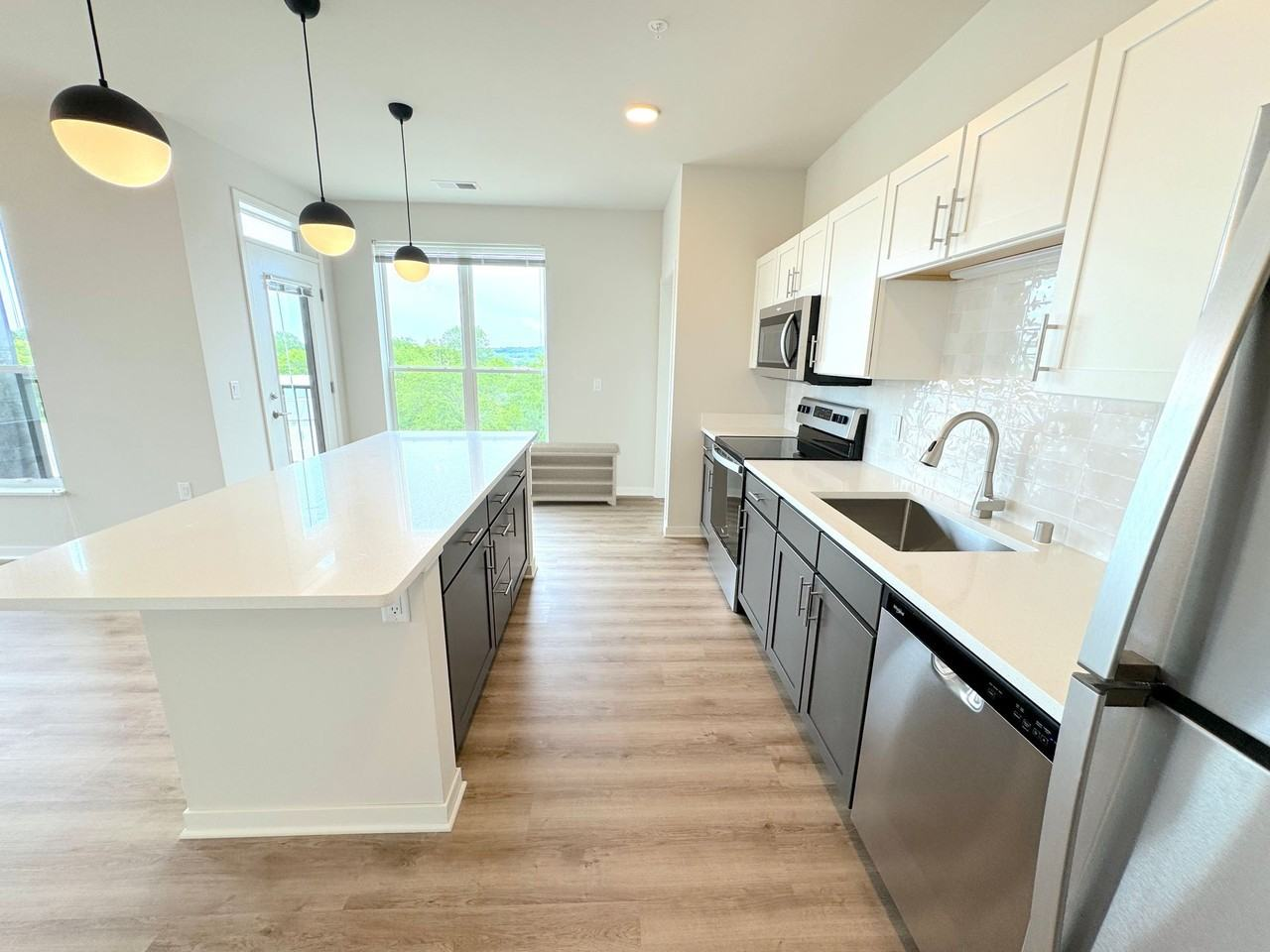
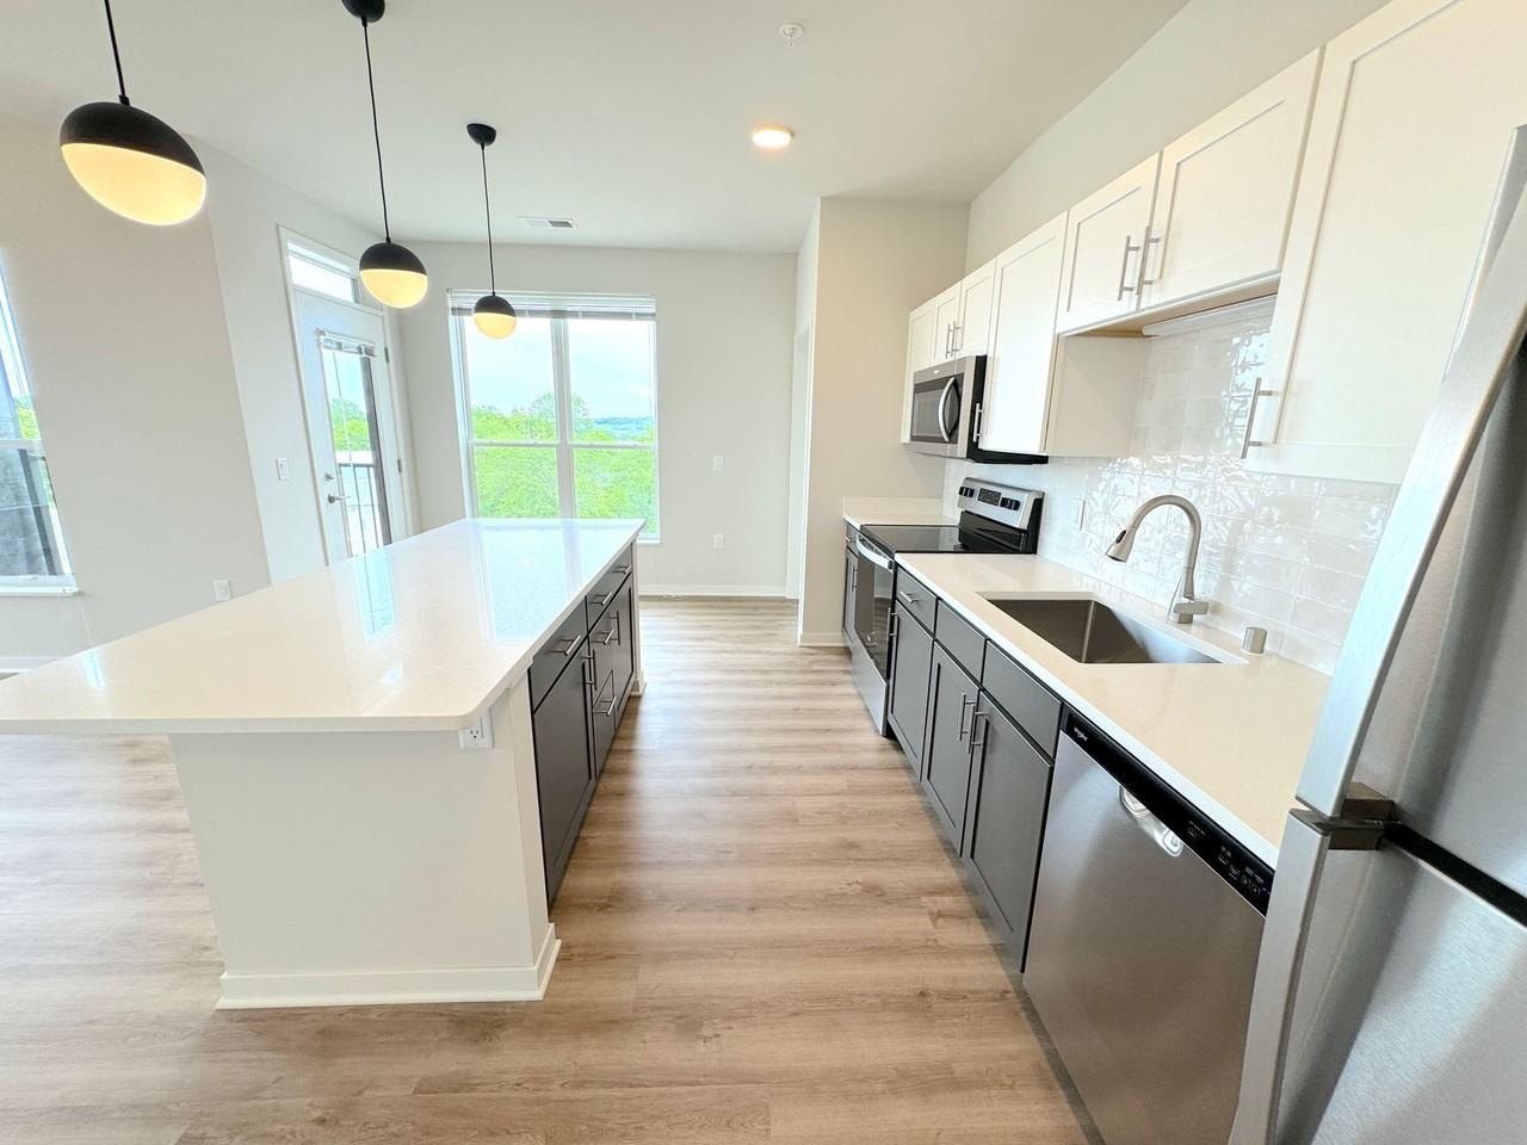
- bench (571, 473)
